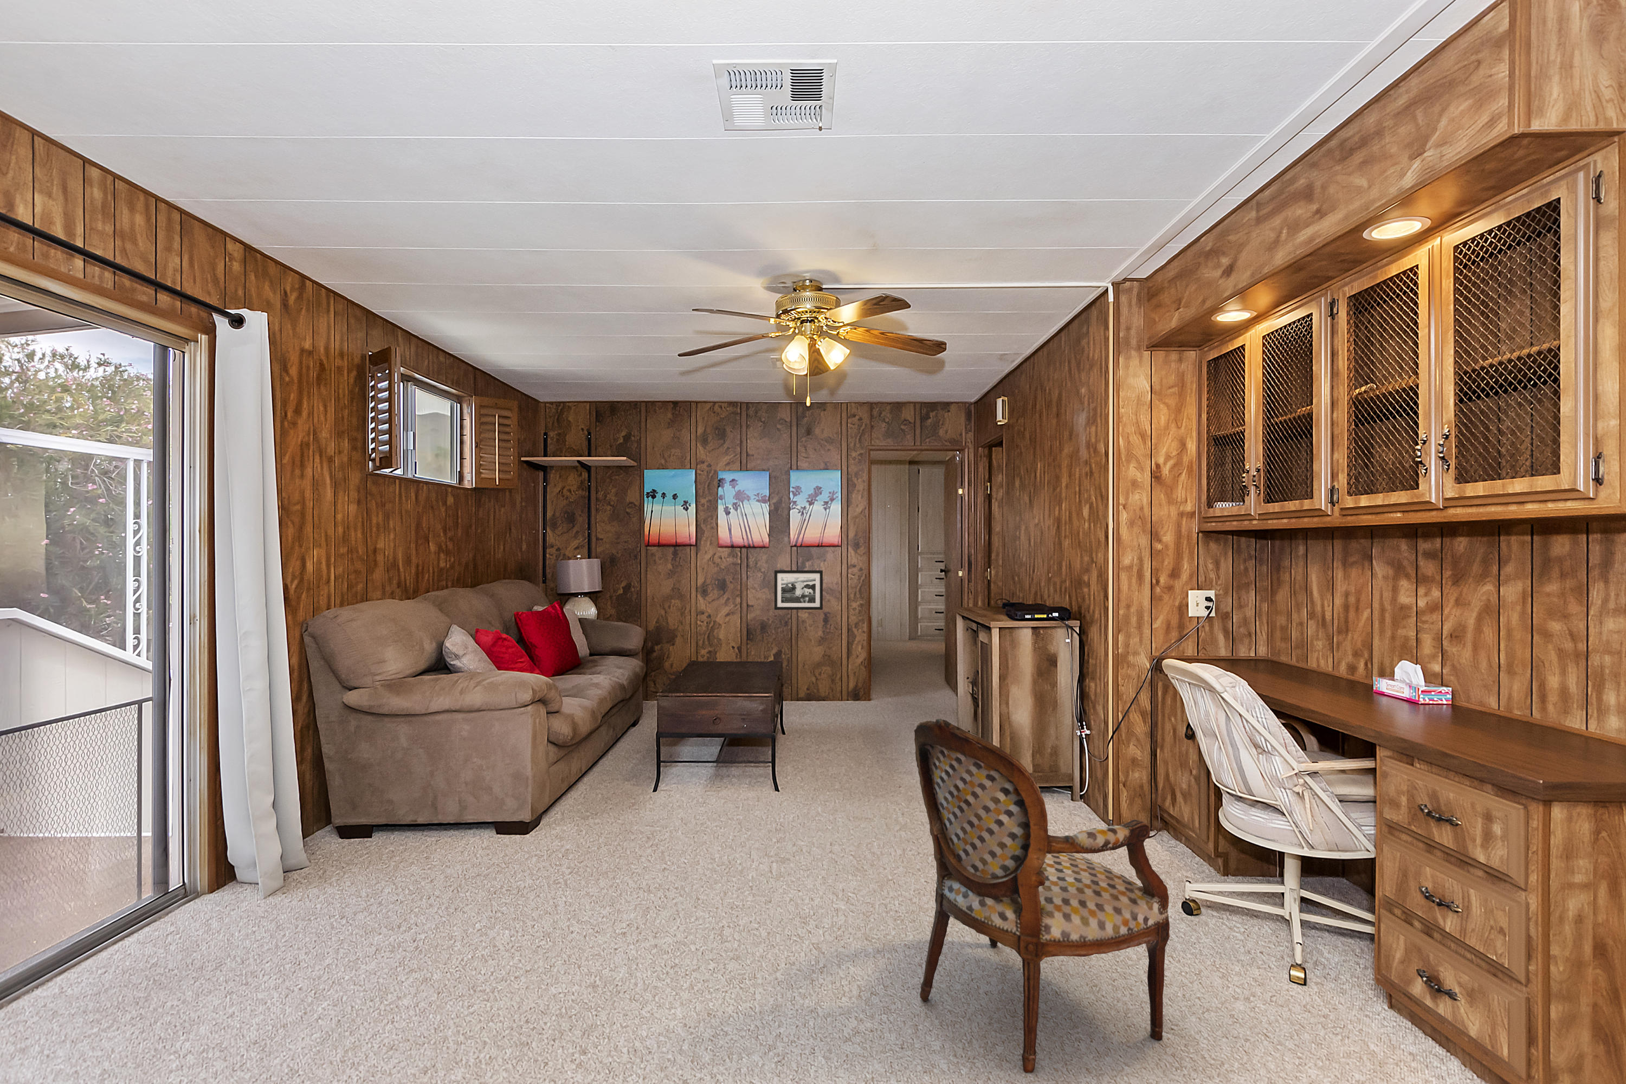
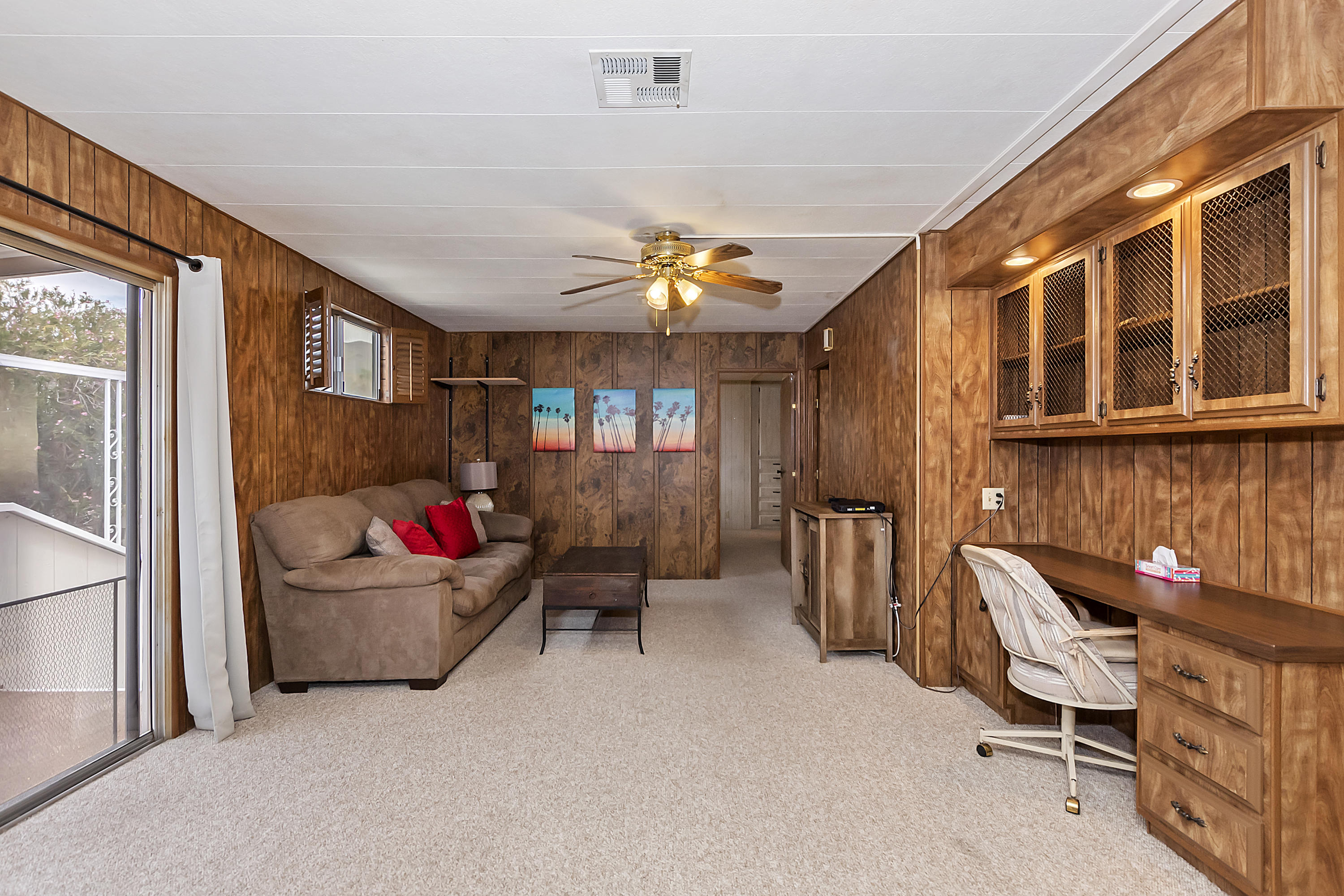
- armchair (1025, 860)
- picture frame (798, 589)
